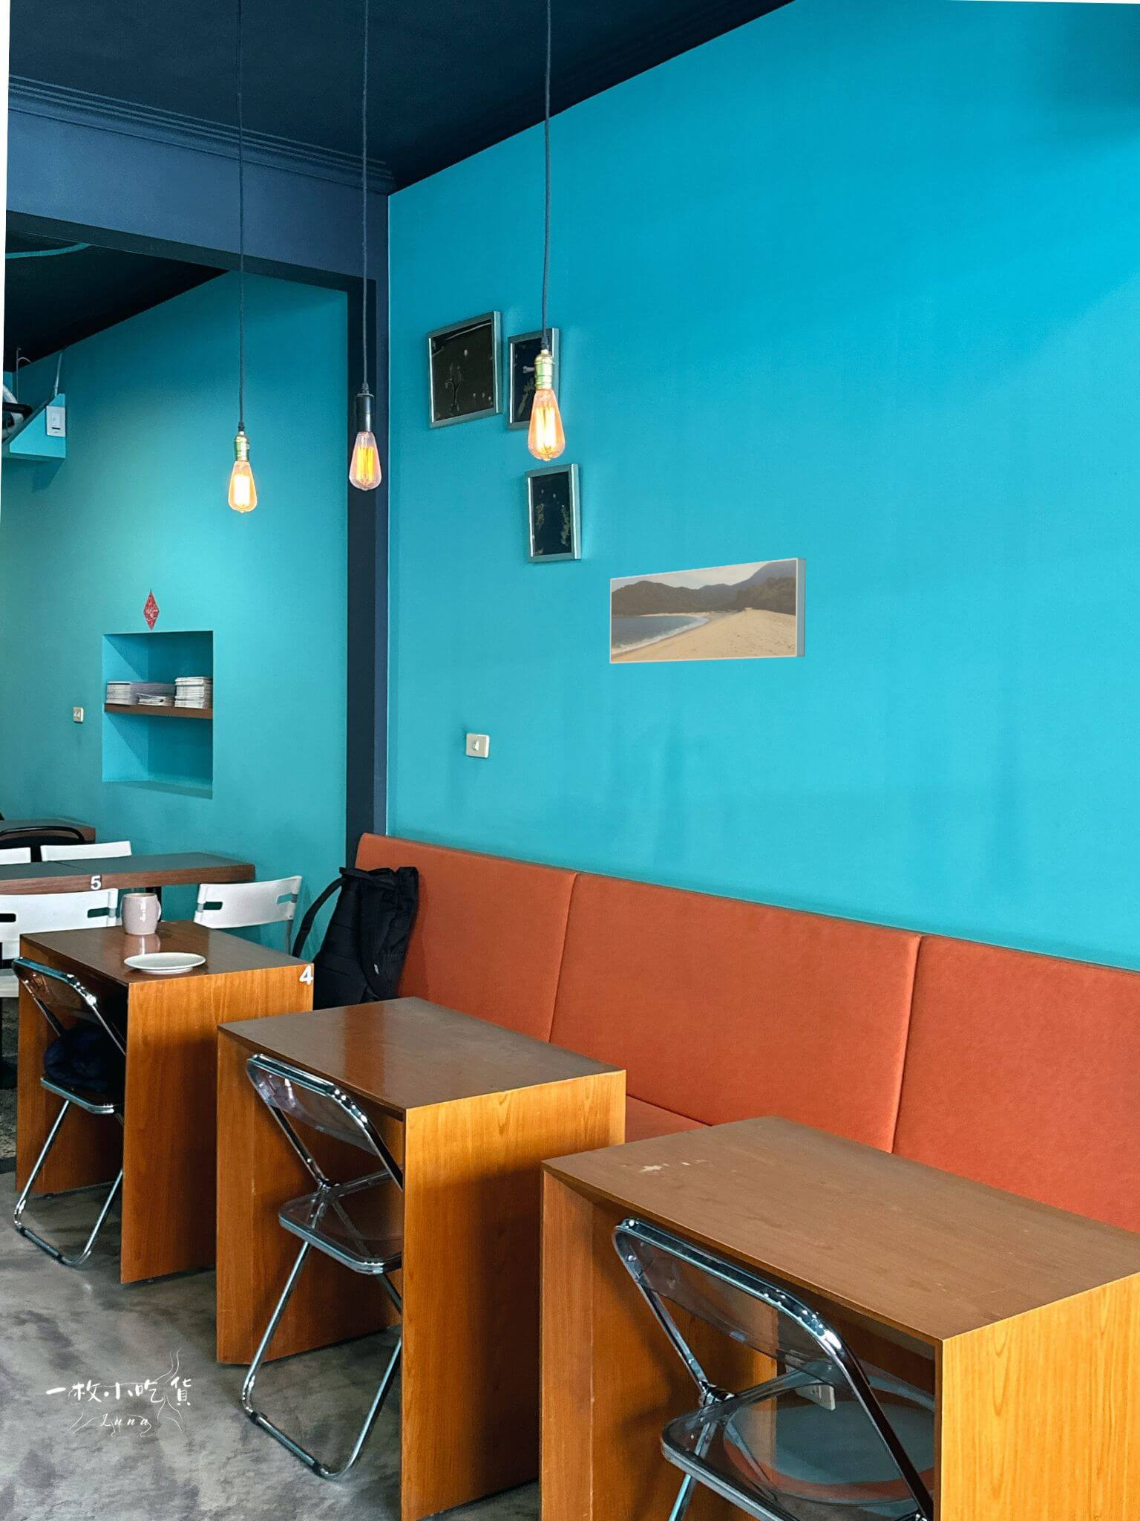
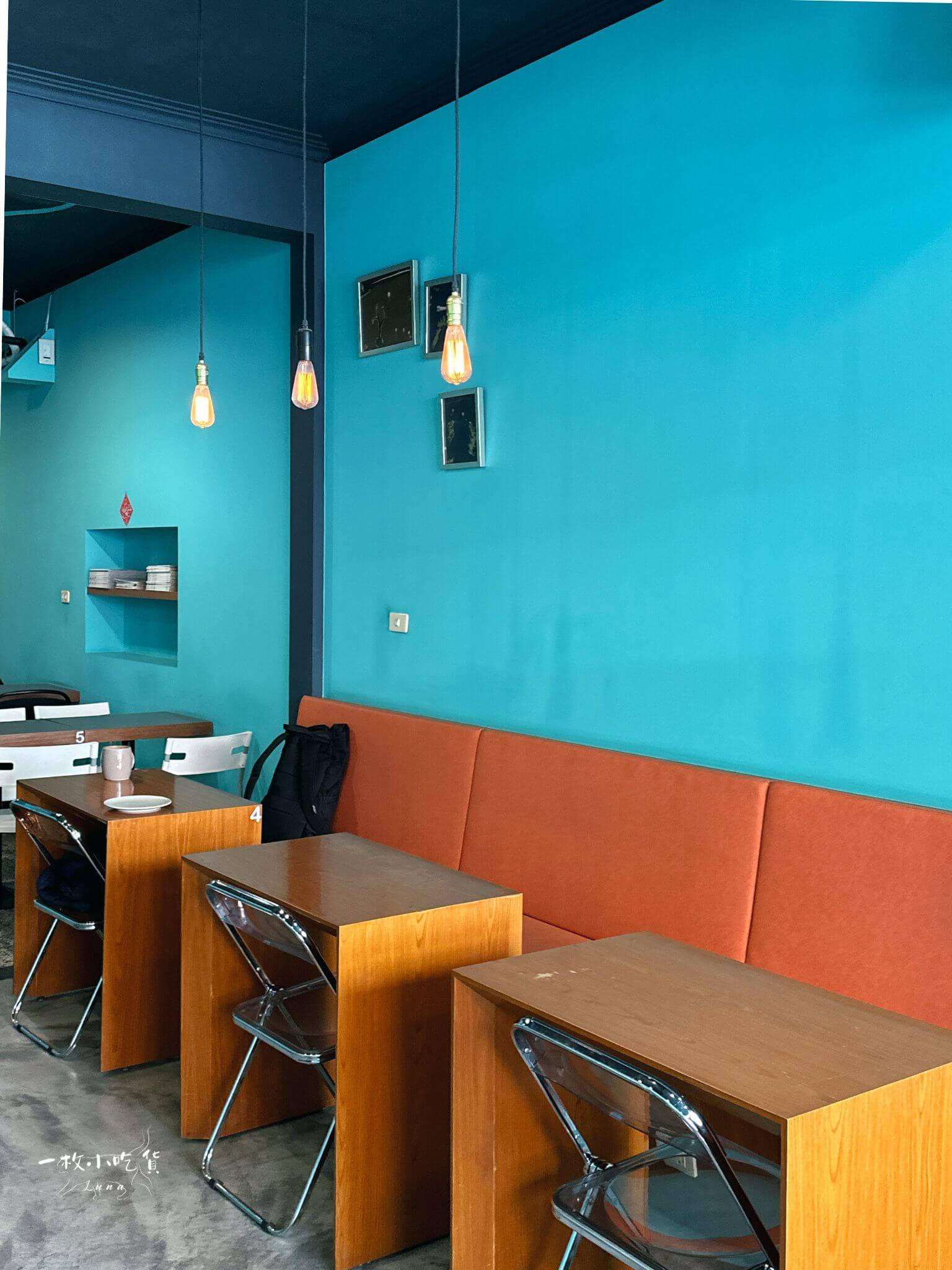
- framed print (699, 614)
